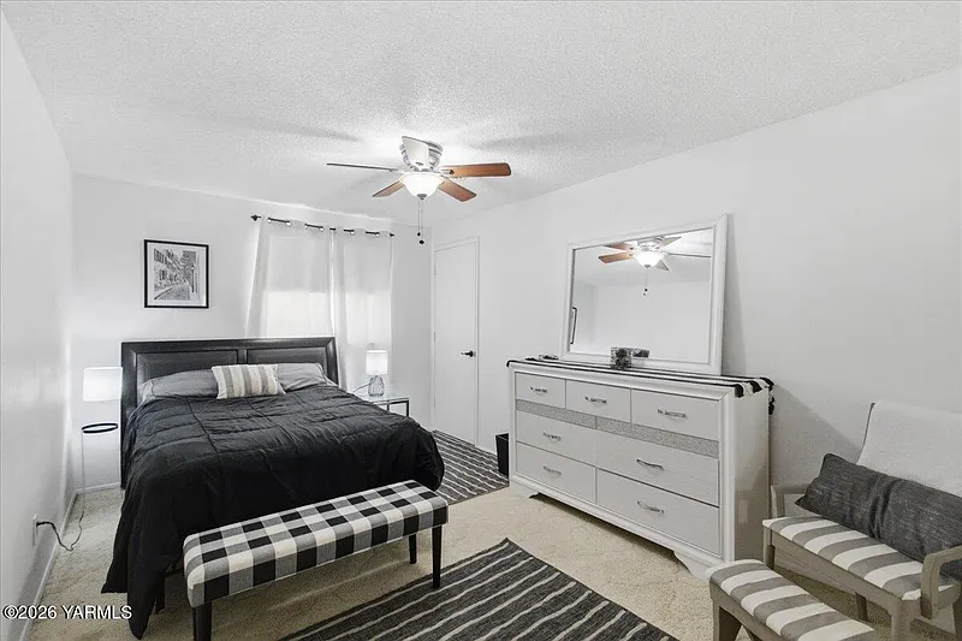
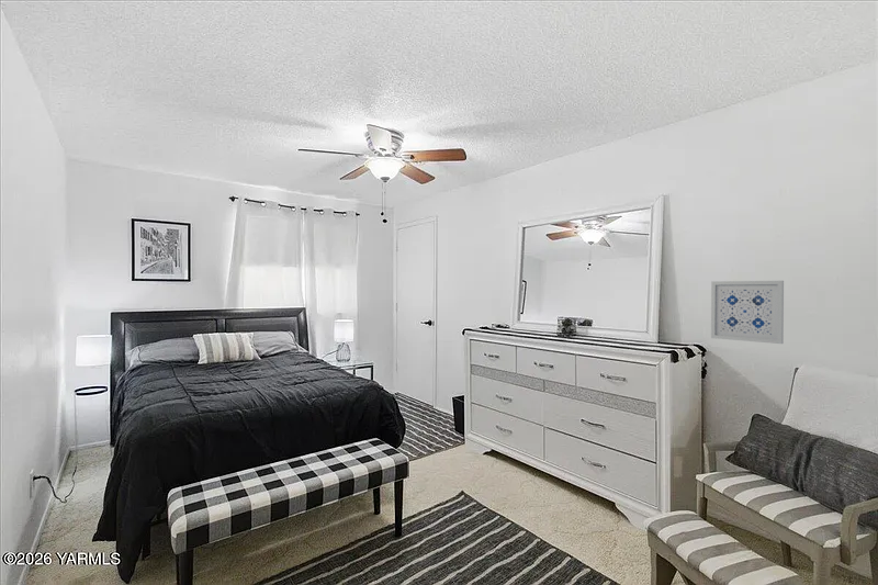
+ wall art (745, 311)
